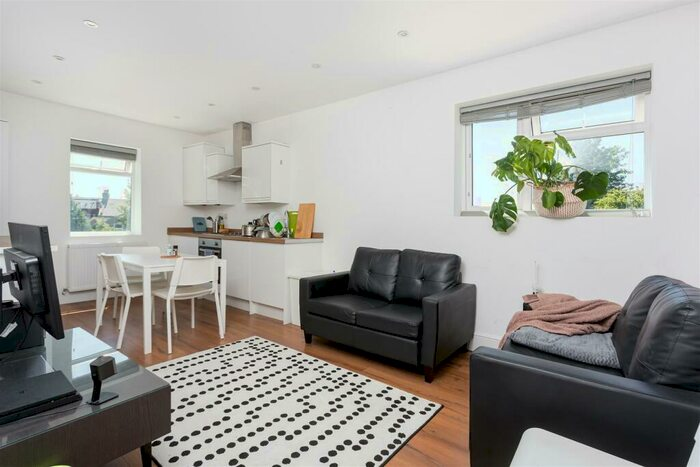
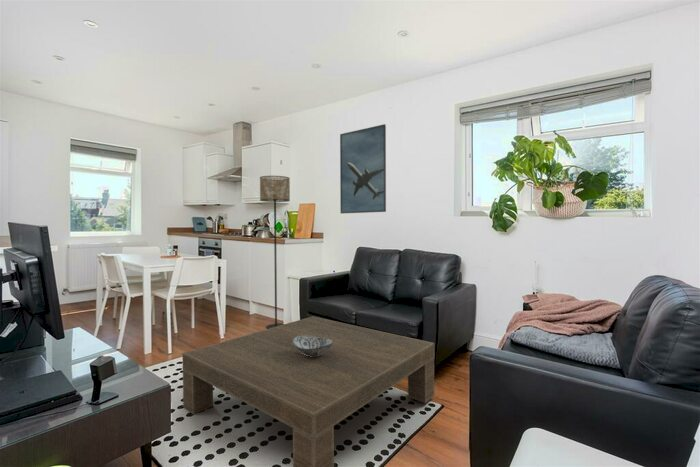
+ coffee table (313, 375)
+ floor lamp (275, 252)
+ decorative bowl (312, 347)
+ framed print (361, 171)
